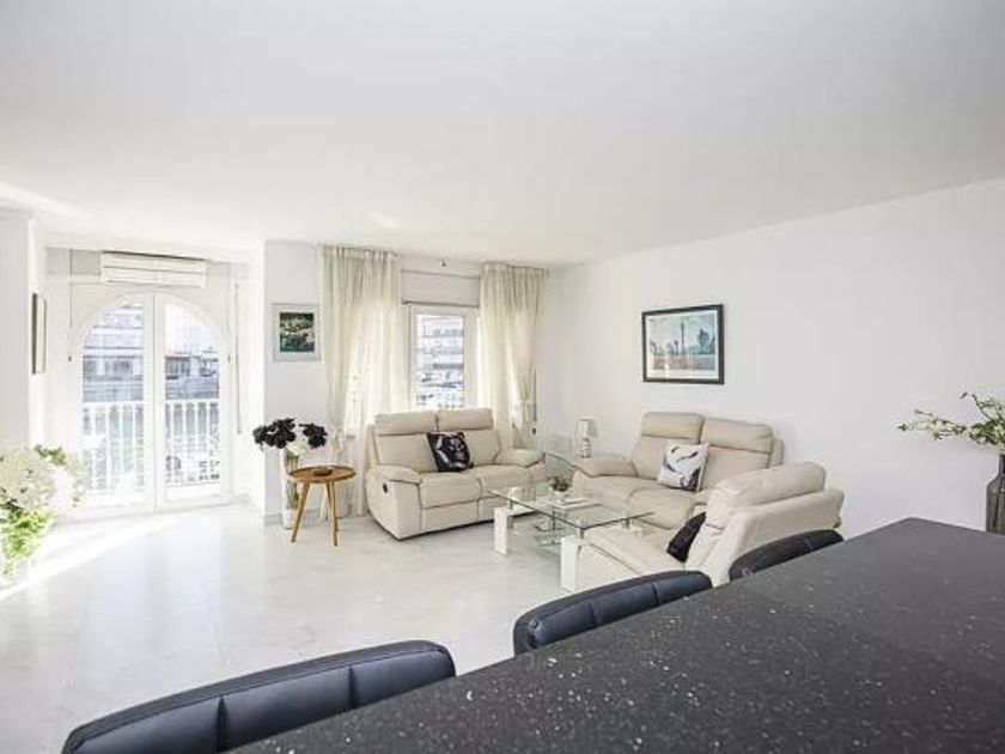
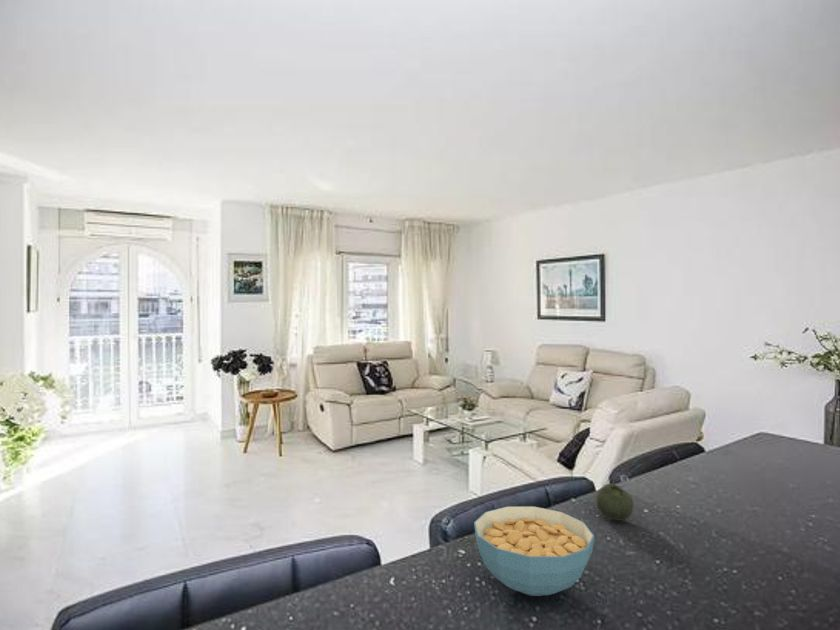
+ cereal bowl (532, 557)
+ fruit (614, 500)
